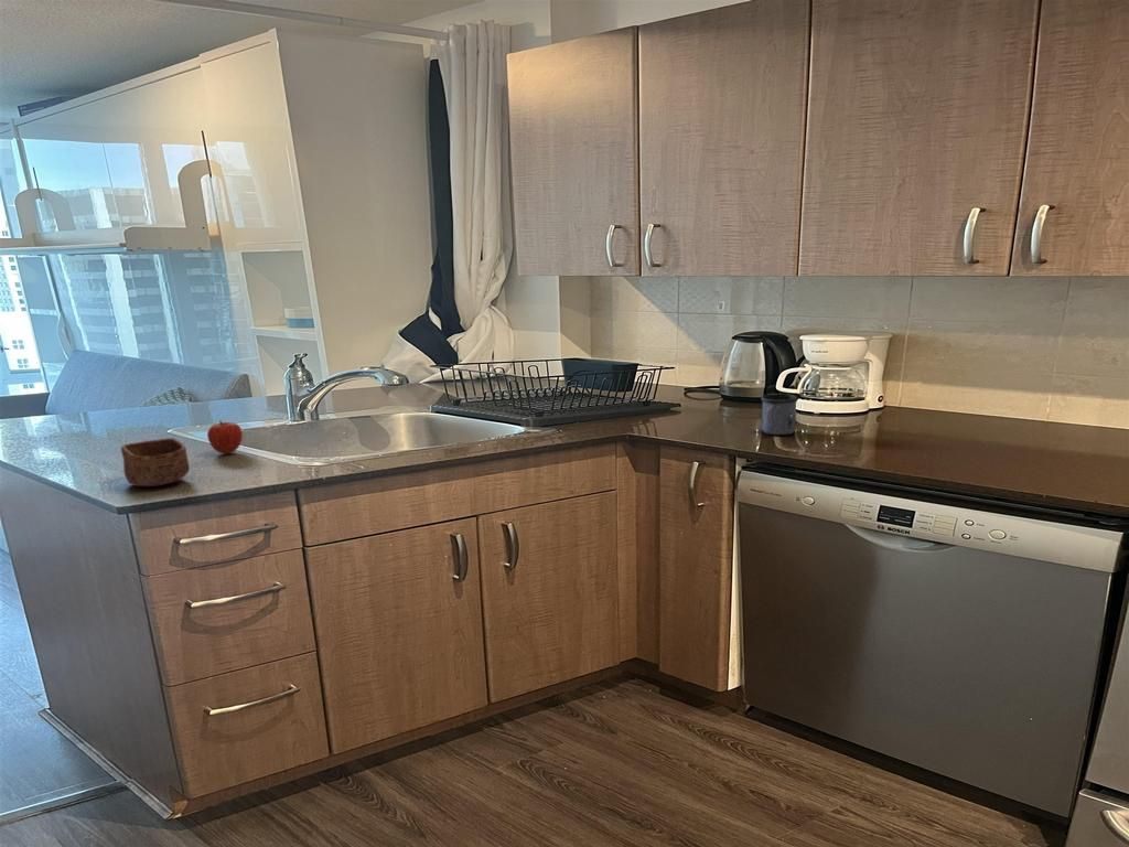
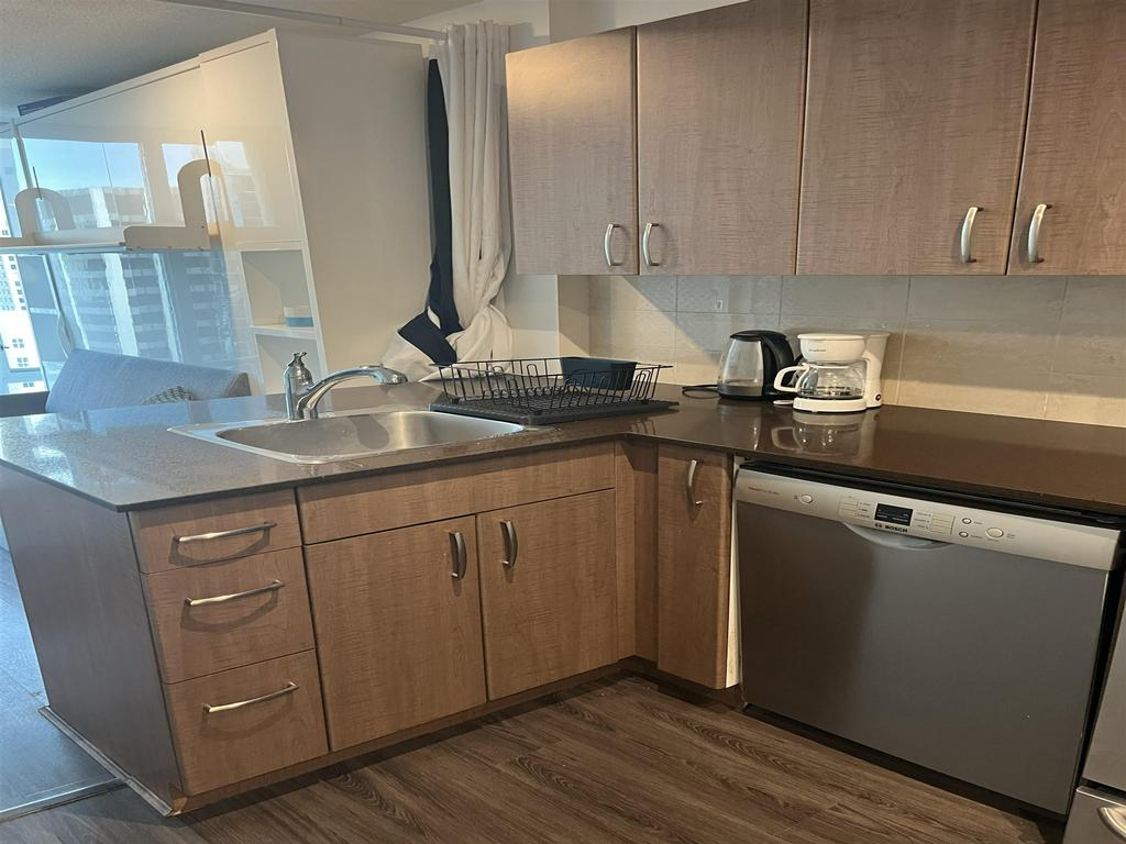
- fruit (225, 436)
- mug (776, 415)
- bowl (154, 462)
